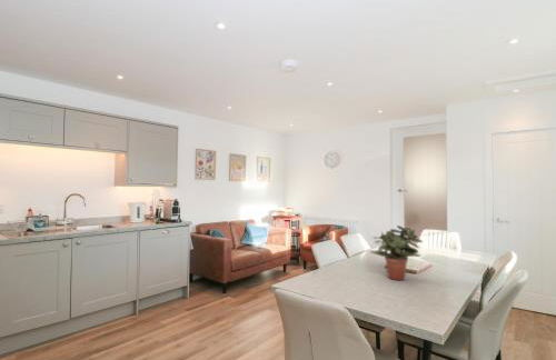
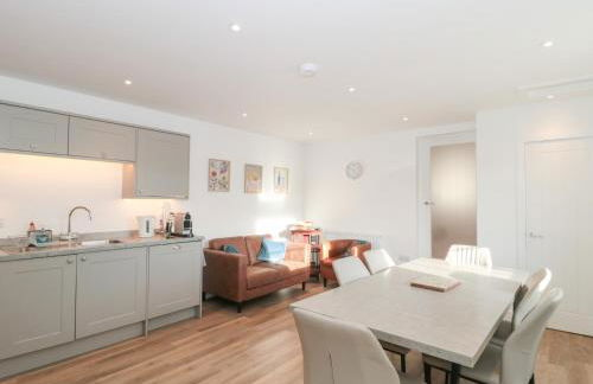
- potted plant (395, 251)
